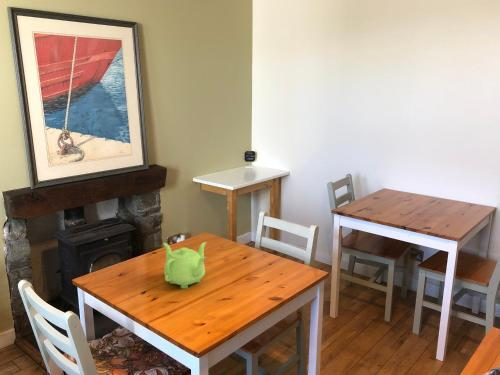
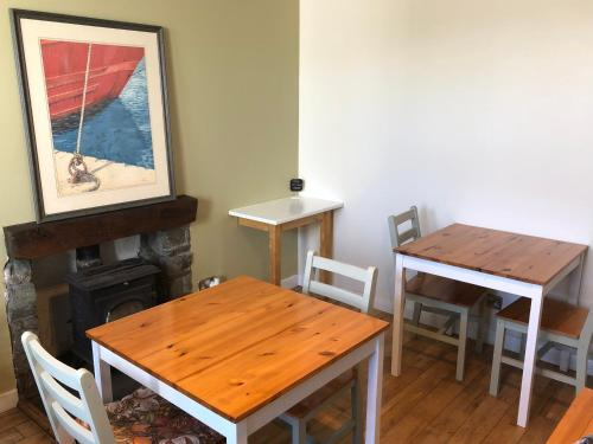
- teapot (186, 264)
